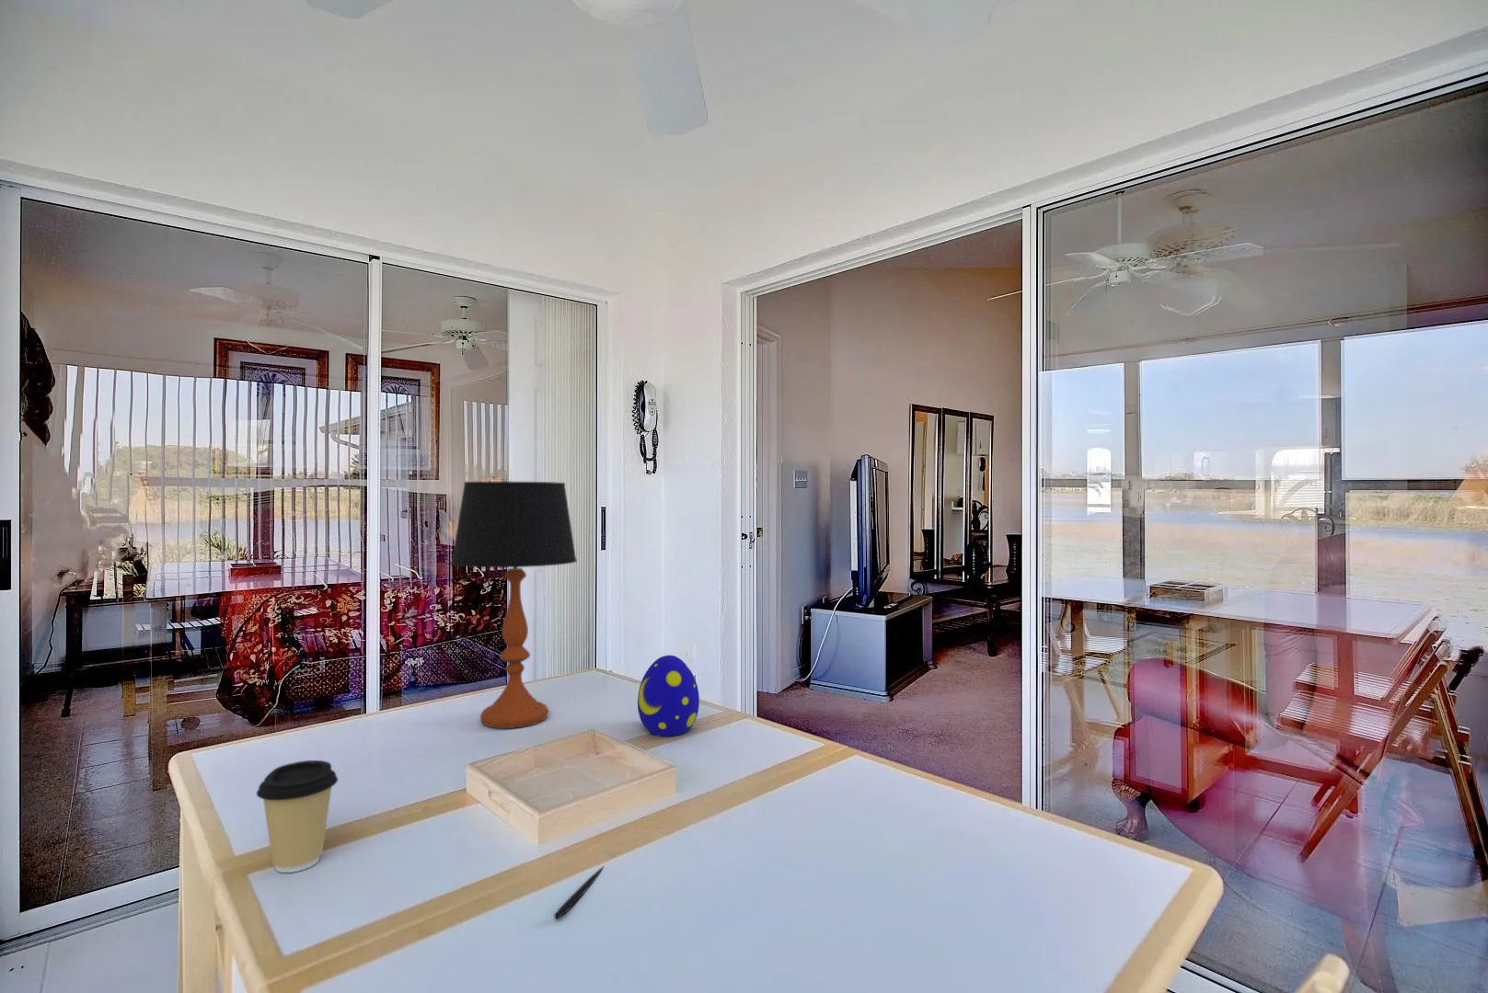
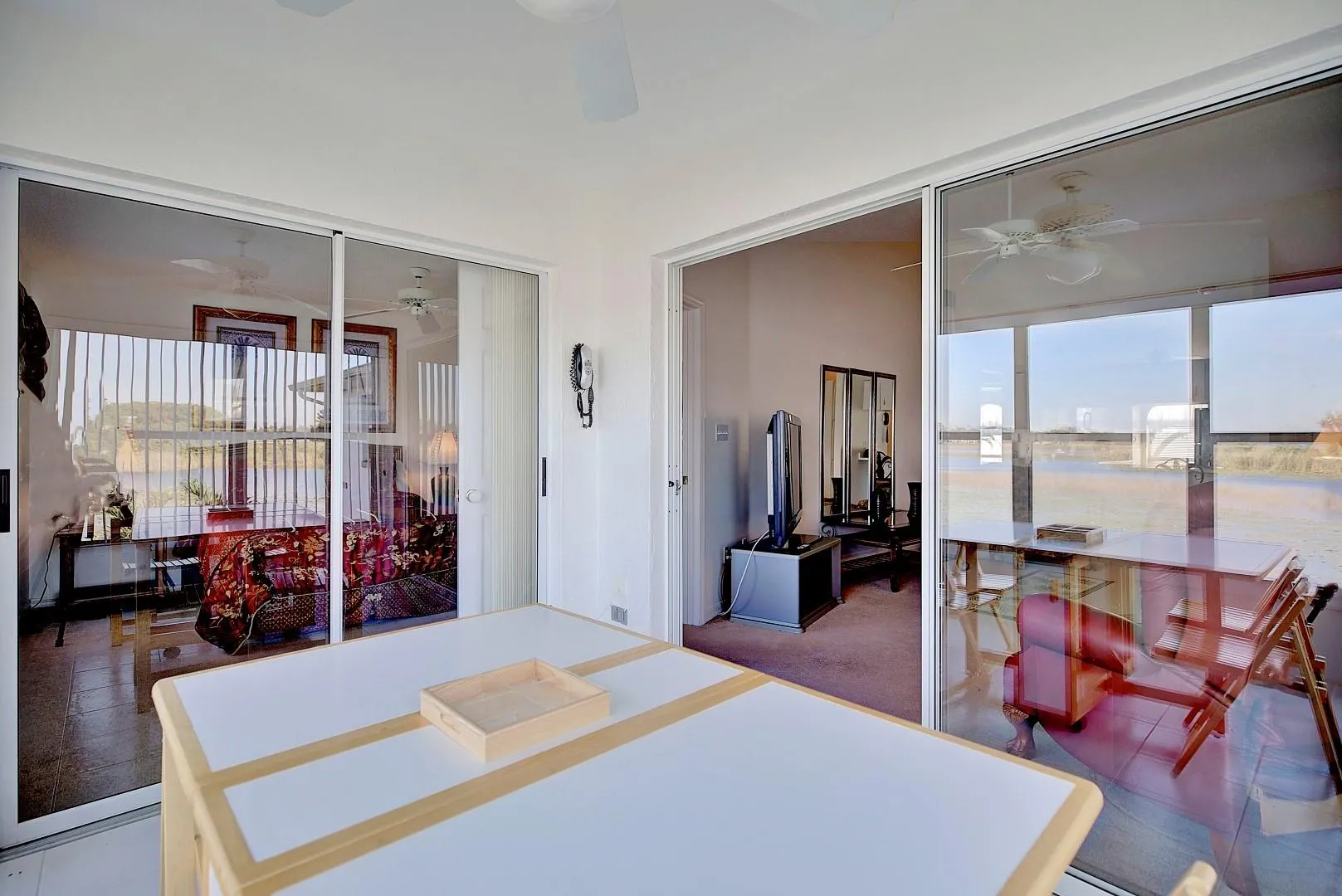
- decorative egg (669, 693)
- coffee cup (297, 817)
- pen (585, 887)
- table lamp (514, 601)
